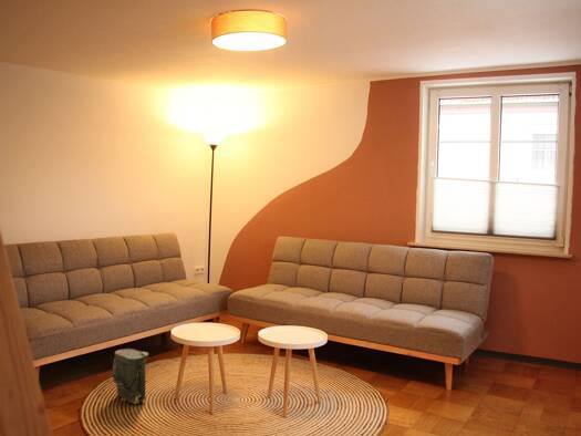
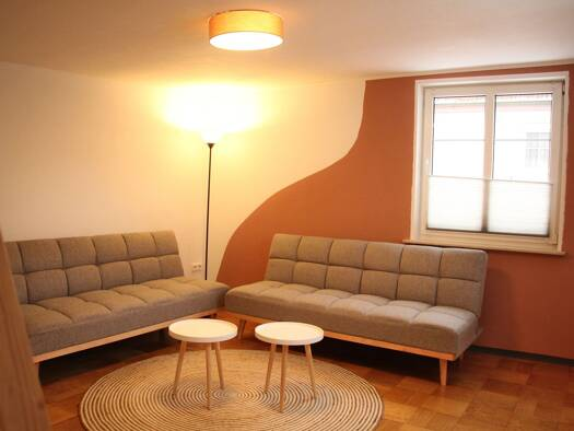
- bag (128, 375)
